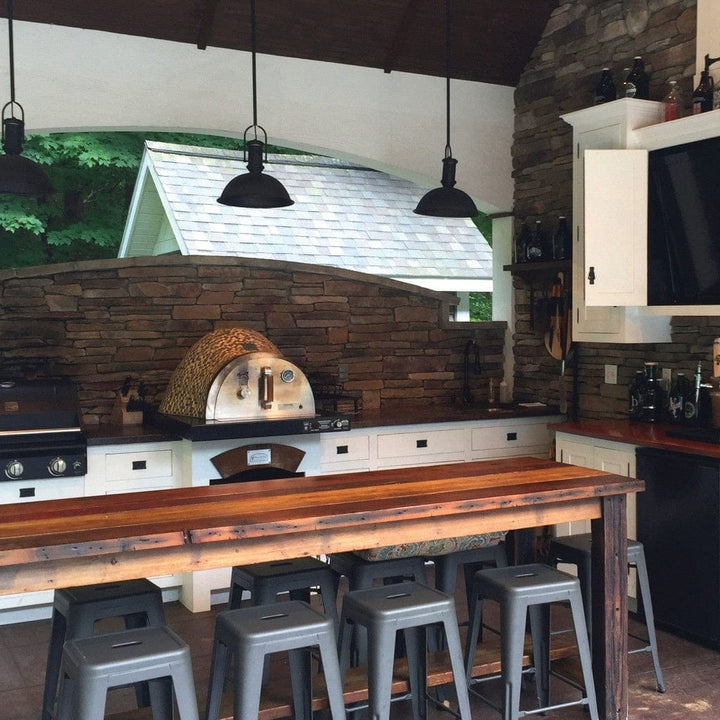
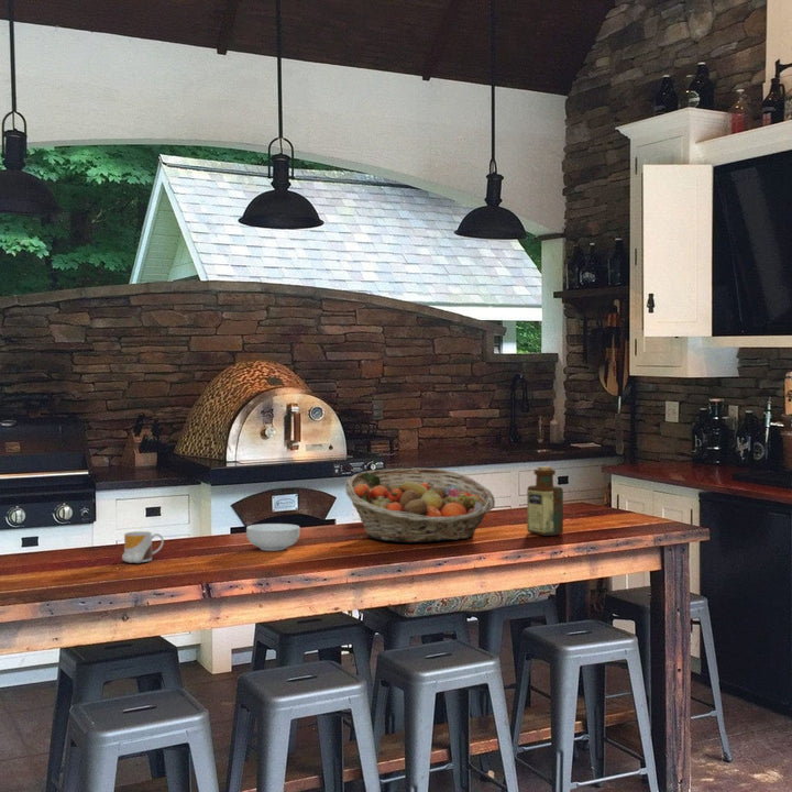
+ bottle (544, 499)
+ cereal bowl (273, 537)
+ mug (143, 547)
+ fruit basket (419, 504)
